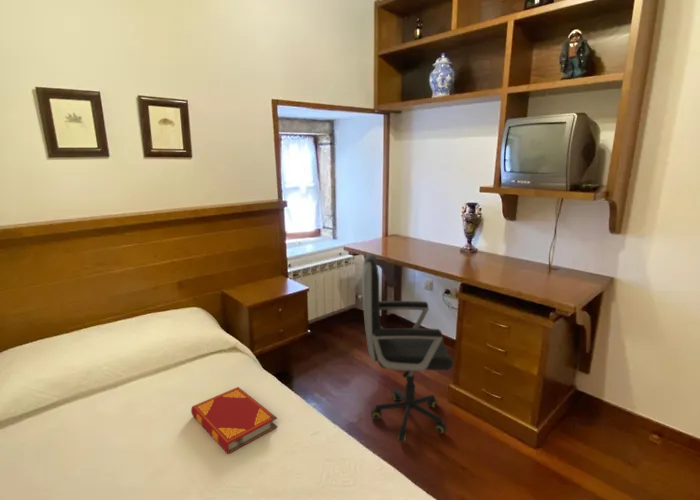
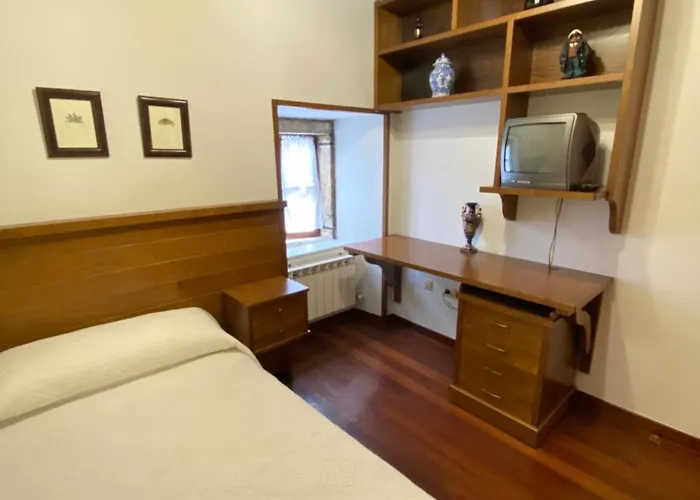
- hardback book (233, 416)
- office chair (403, 340)
